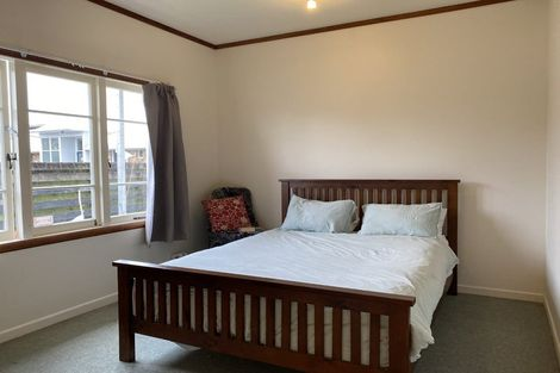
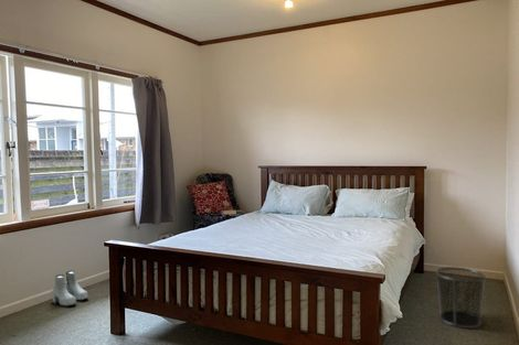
+ waste bin (460, 295)
+ boots (70, 287)
